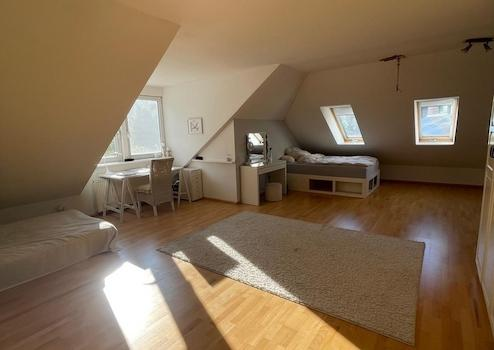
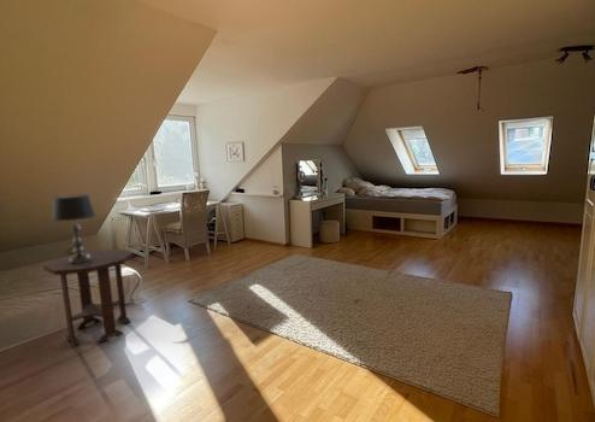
+ side table (90, 294)
+ table lamp (75, 228)
